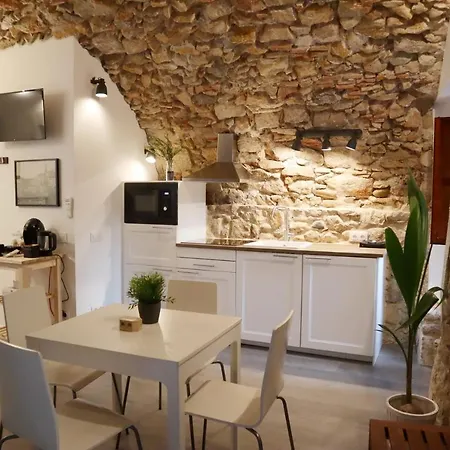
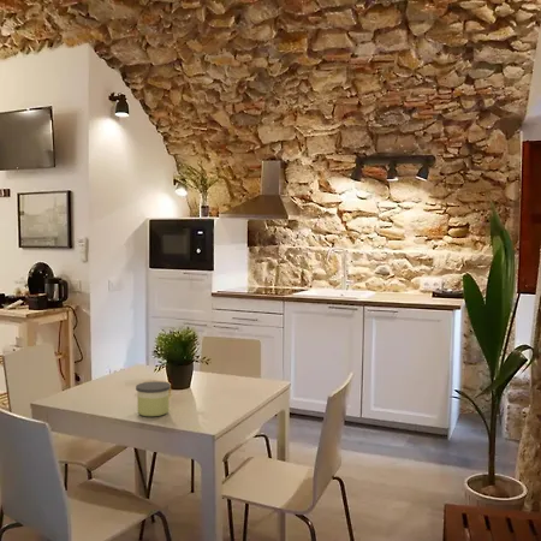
+ candle (153, 399)
